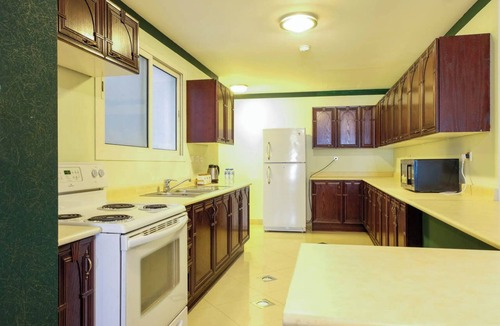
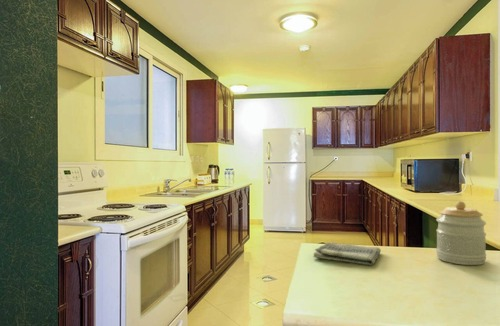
+ jar (460, 230)
+ dish towel (347, 250)
